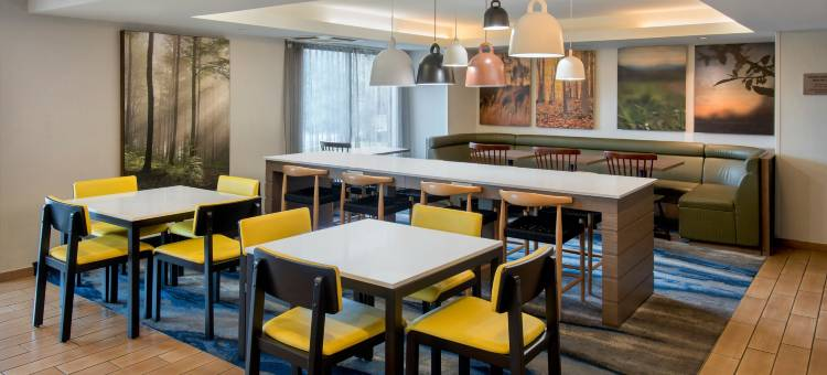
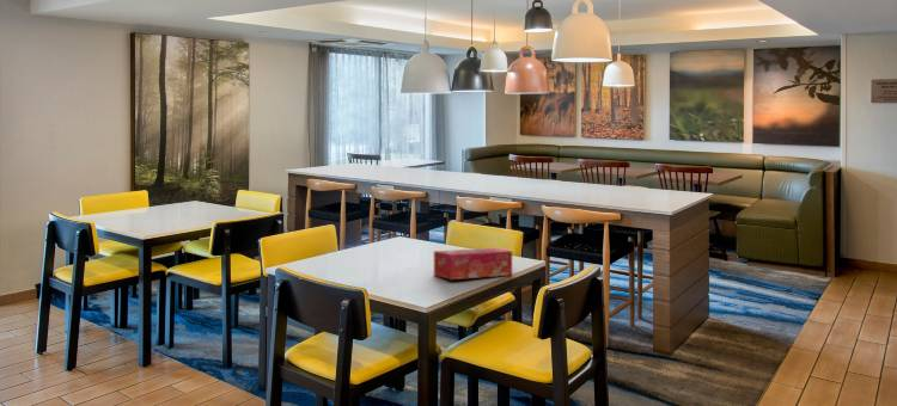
+ tissue box (472, 263)
